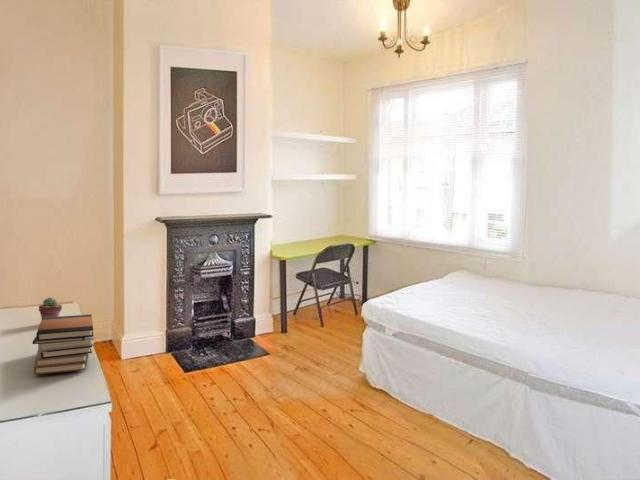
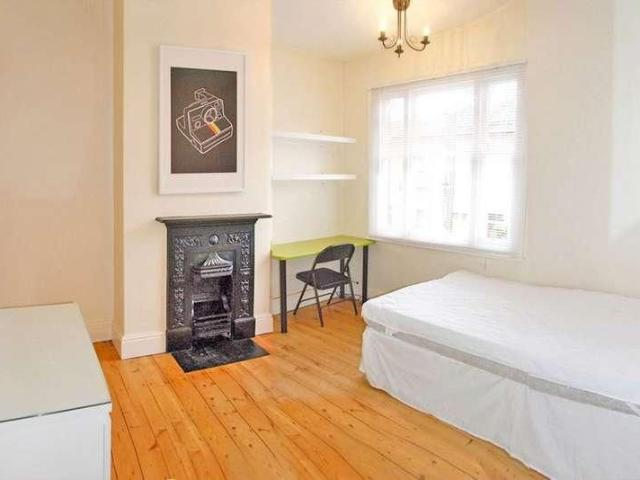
- book stack (65, 342)
- potted succulent (50, 310)
